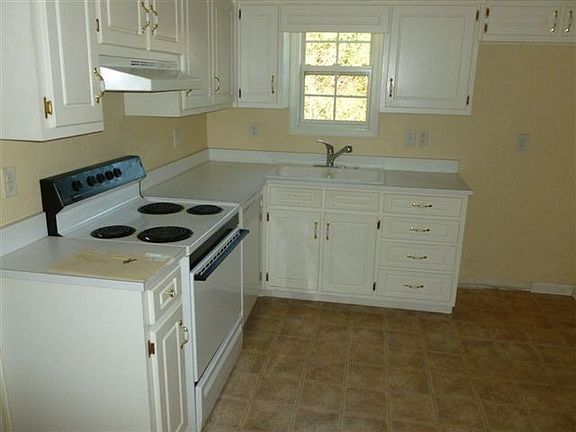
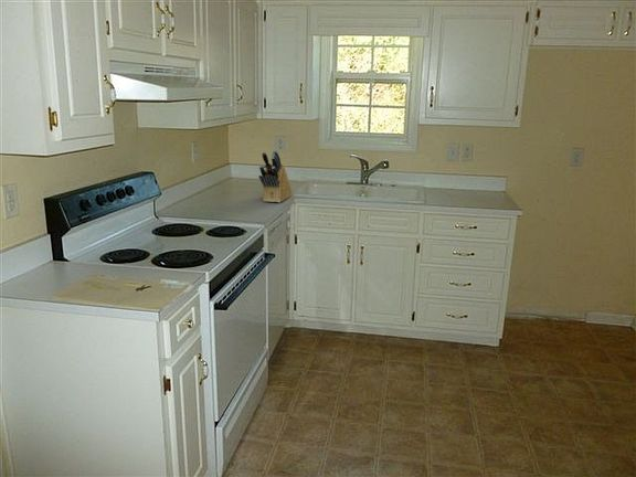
+ knife block (275, 174)
